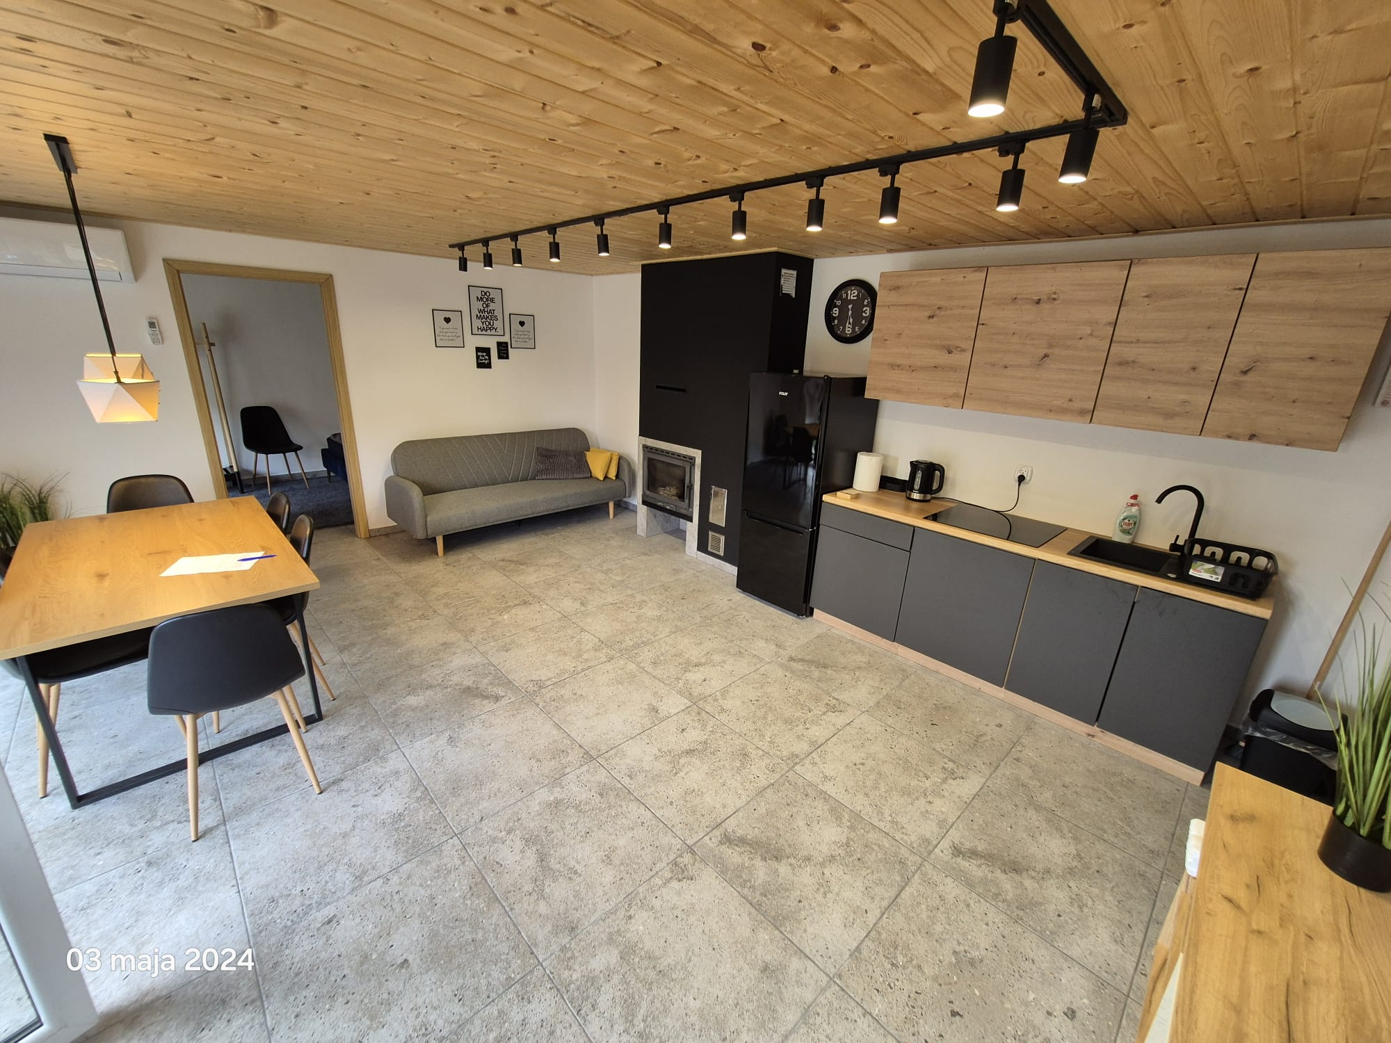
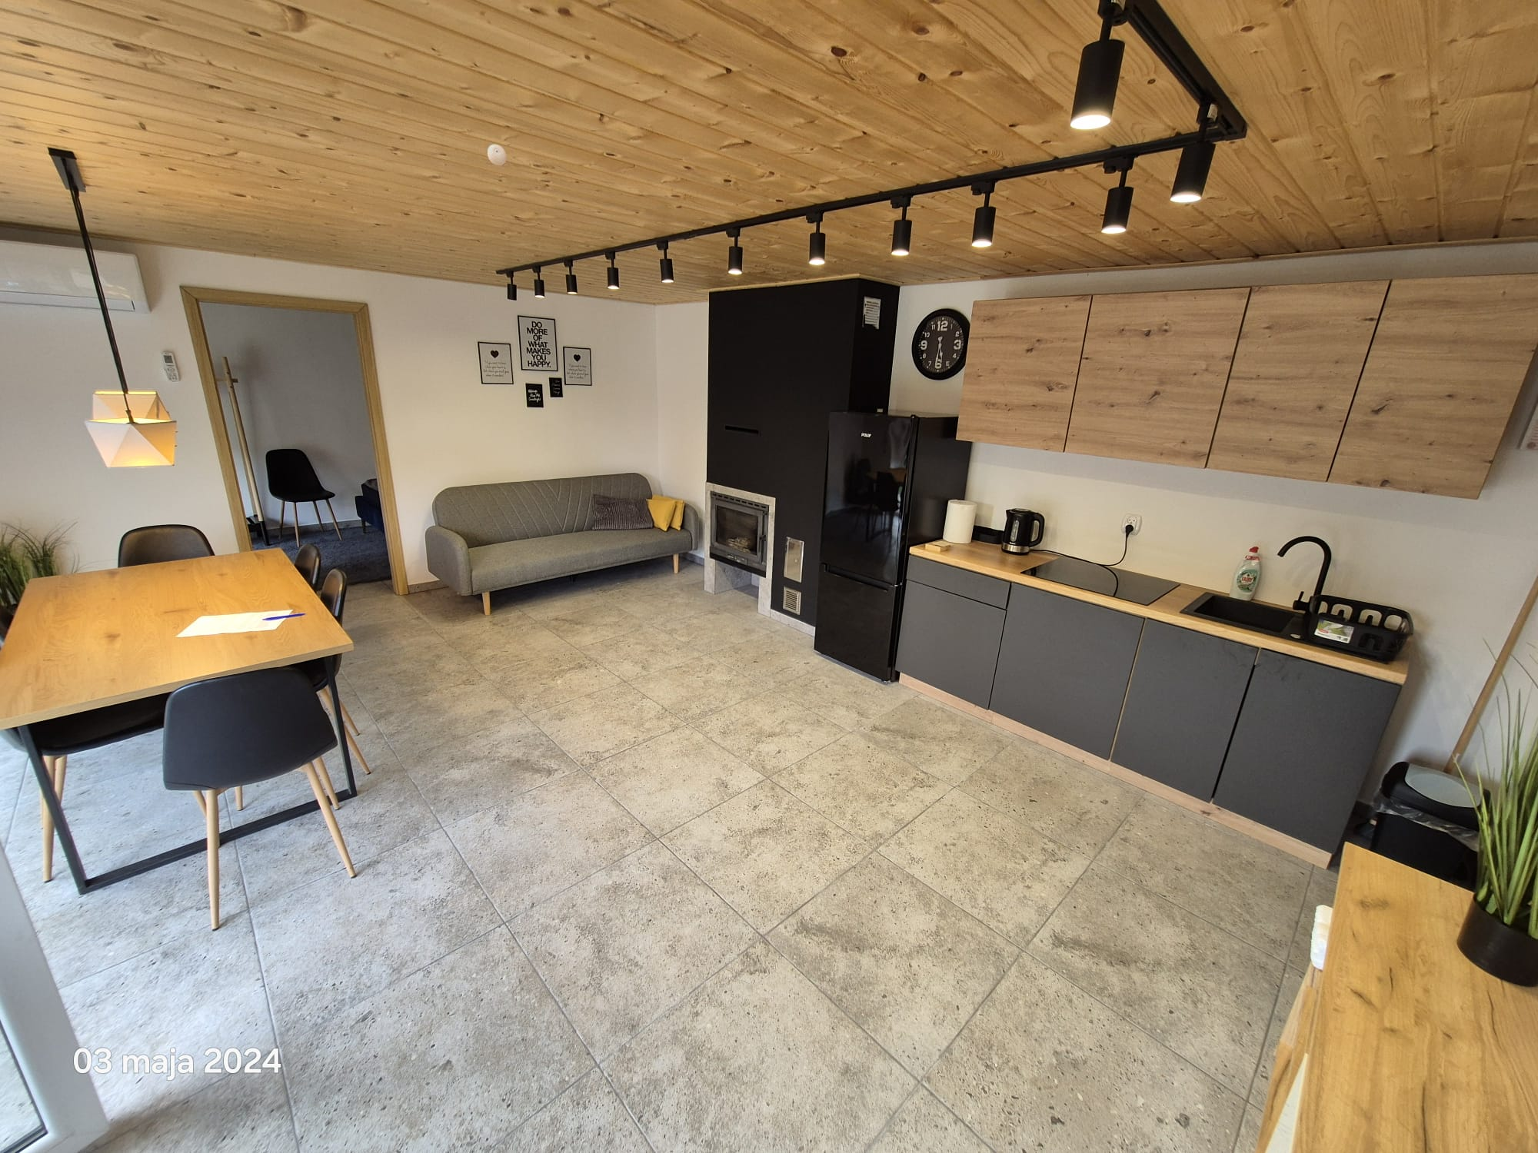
+ eyeball (497, 155)
